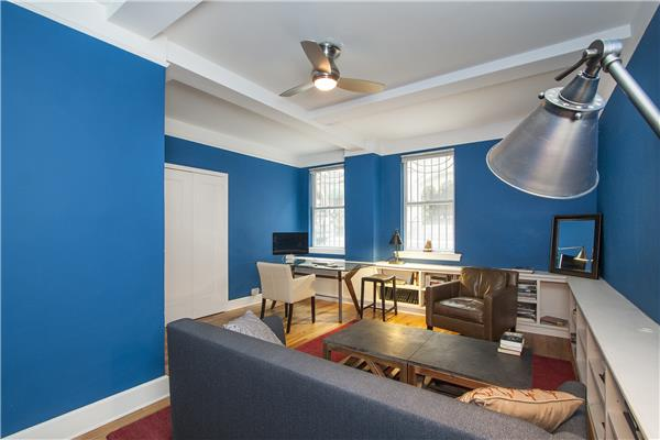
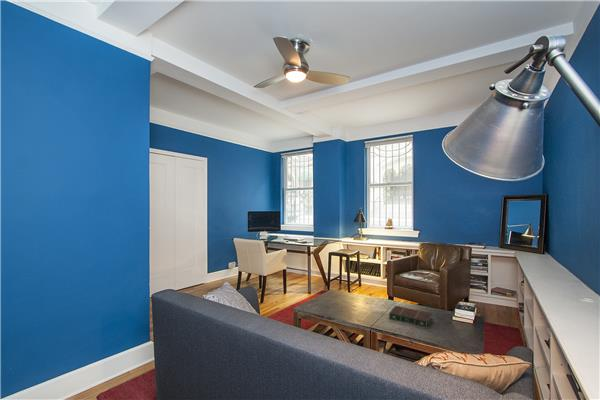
+ book (410, 315)
